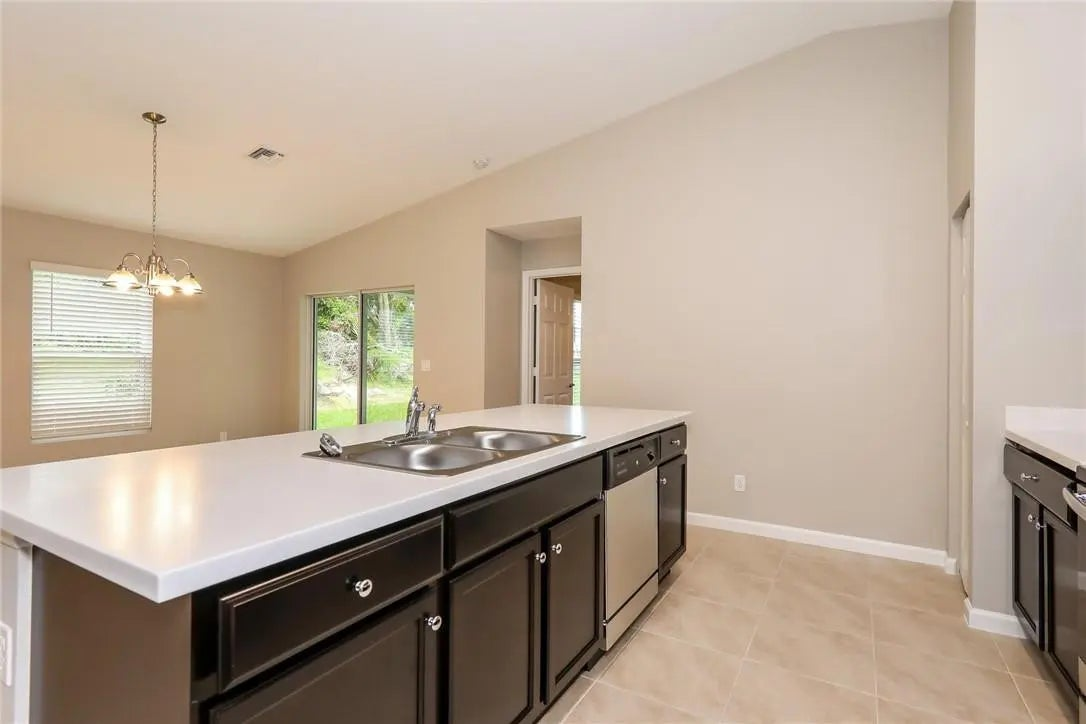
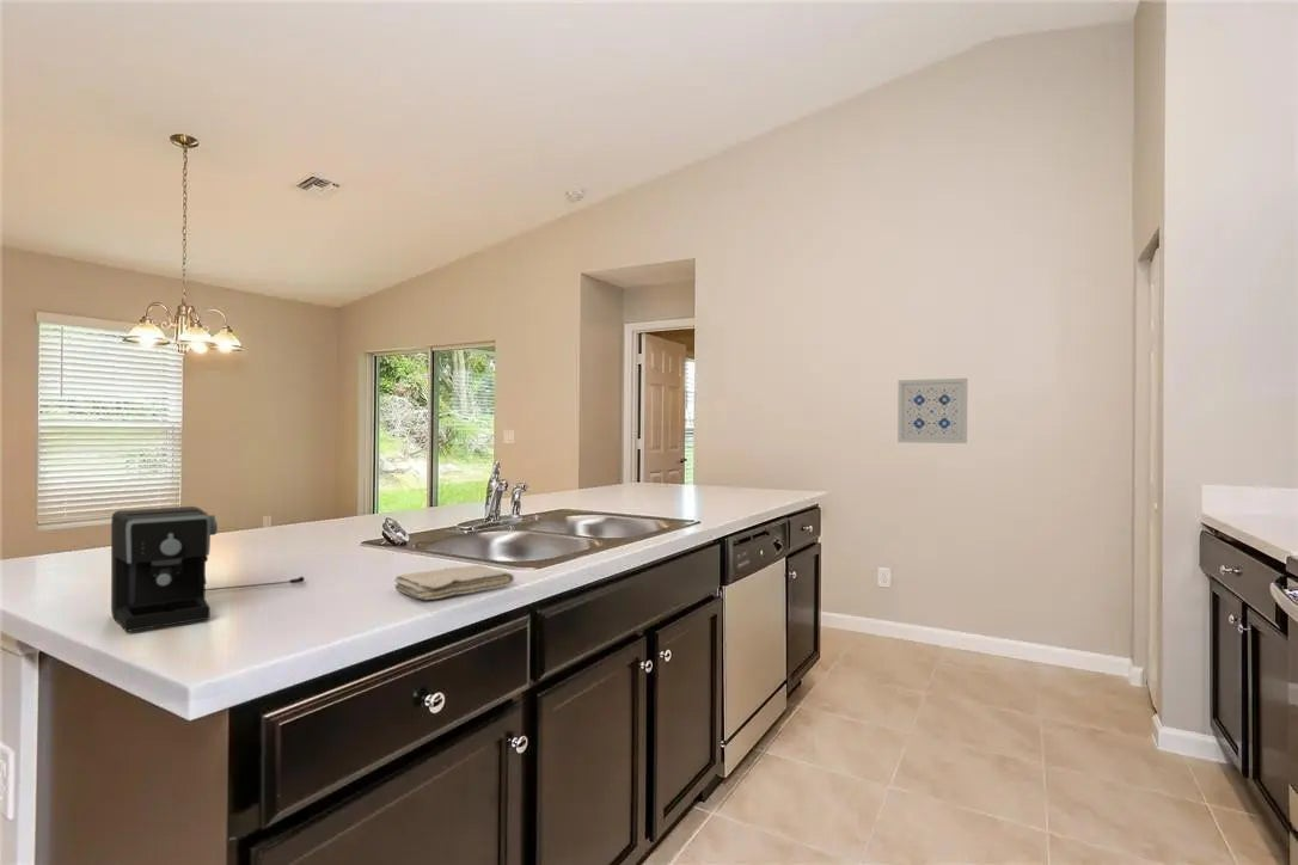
+ washcloth (453, 579)
+ wall art (931, 411)
+ coffee maker (208, 554)
